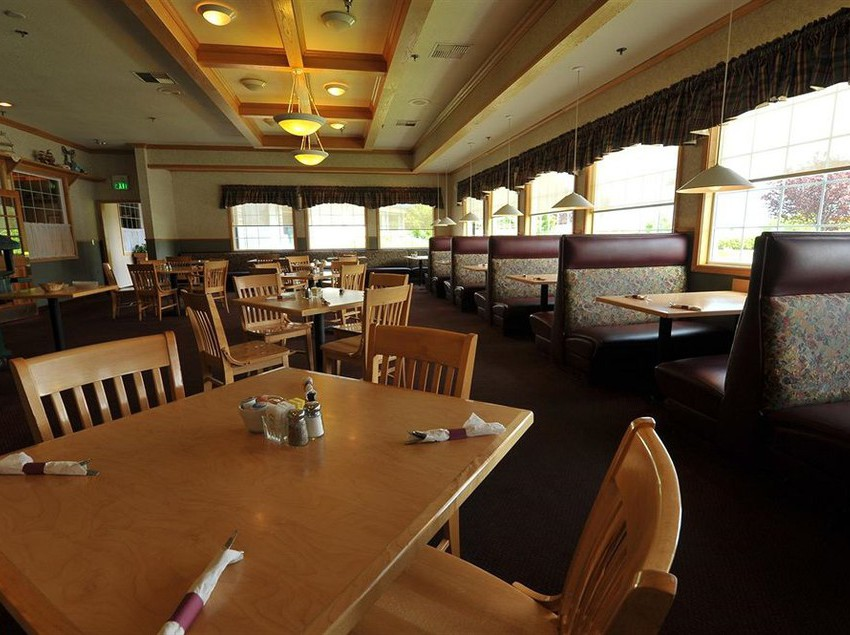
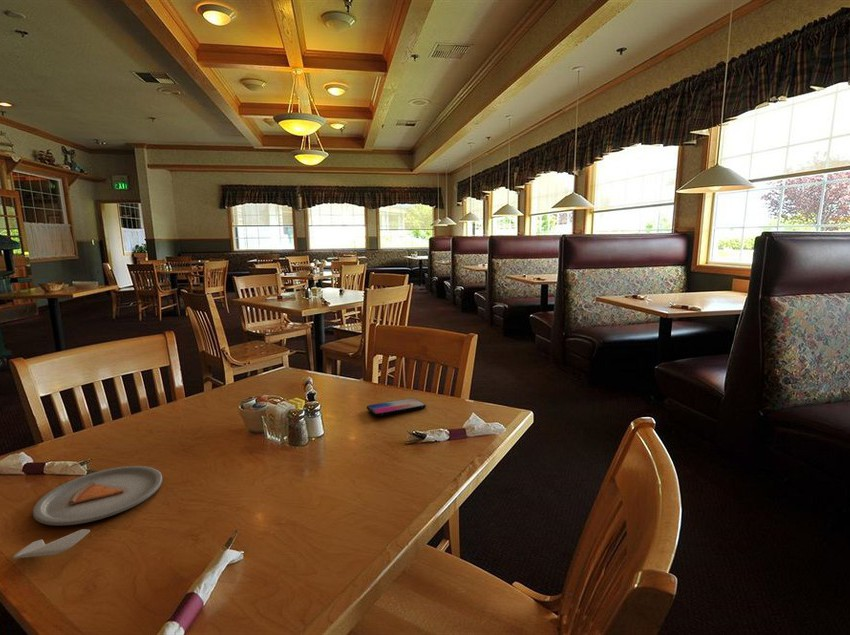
+ smartphone (396, 406)
+ dinner plate (89, 503)
